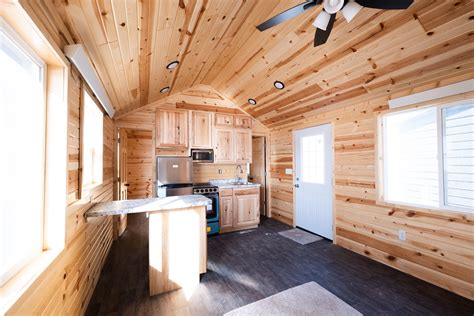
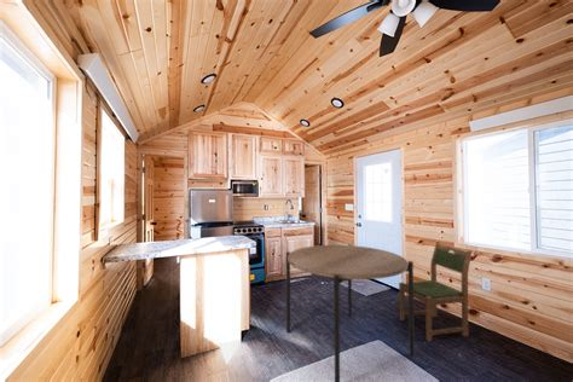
+ dining table (348, 299)
+ dining chair (433, 286)
